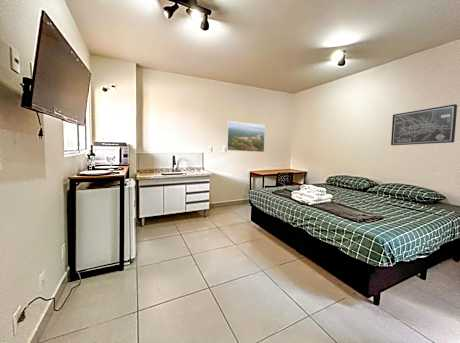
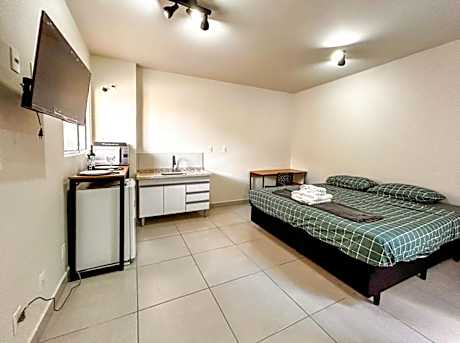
- wall art (420, 127)
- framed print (246, 137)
